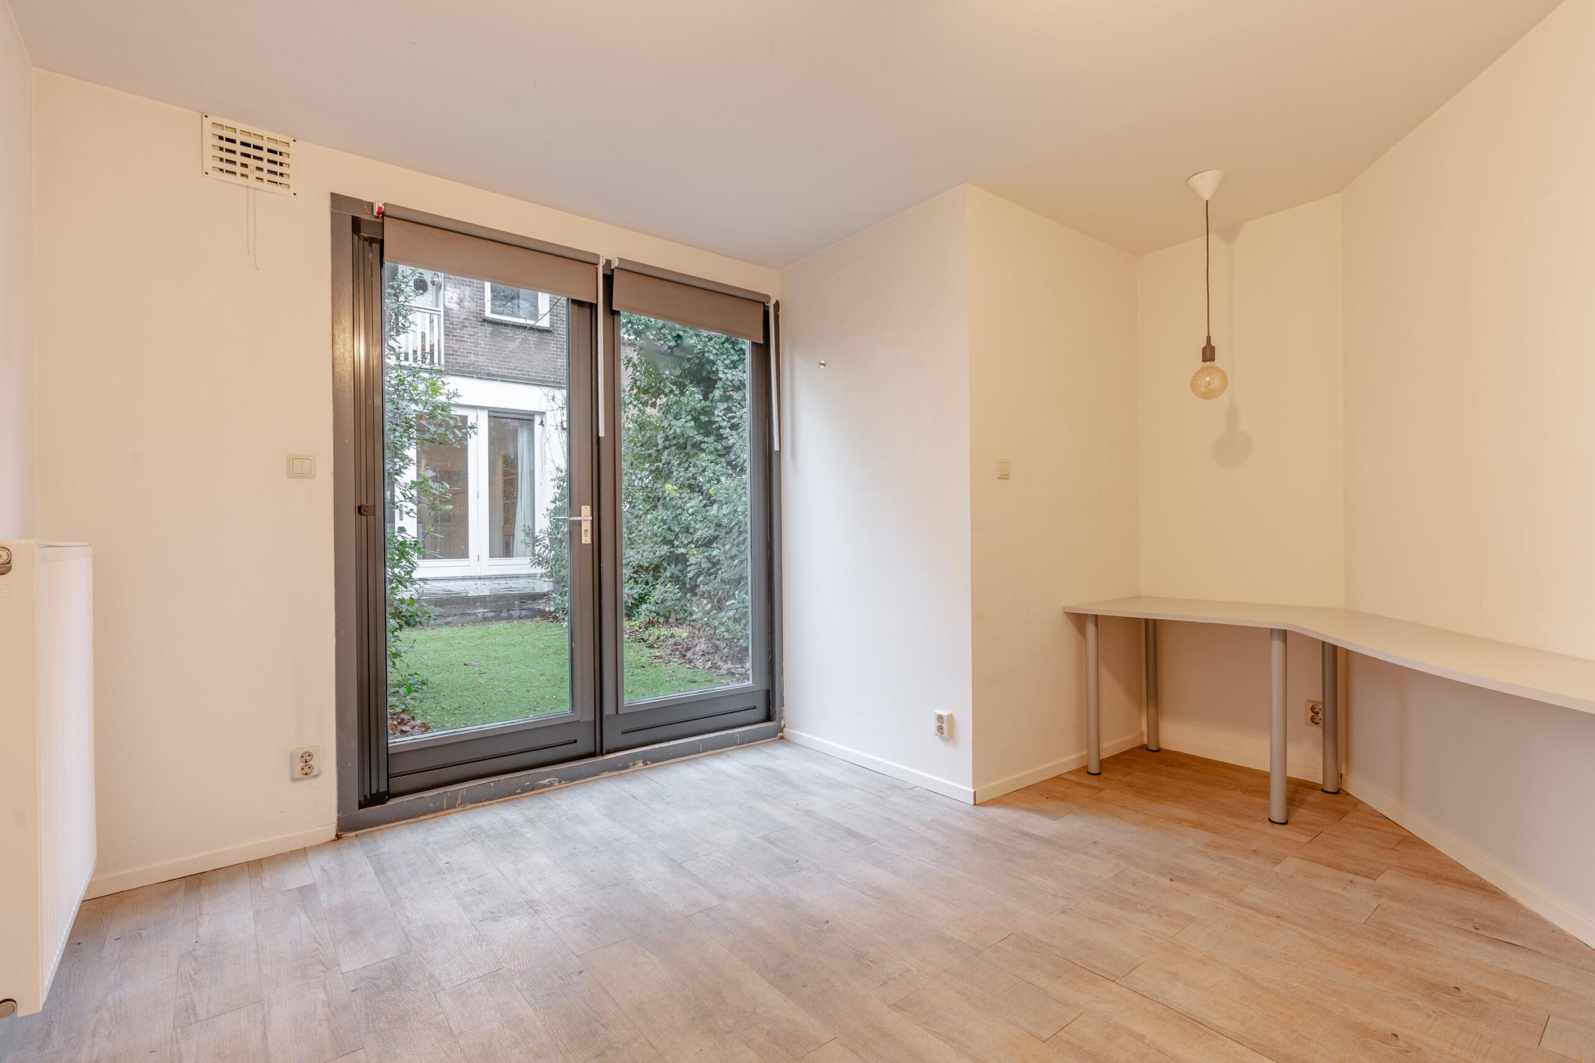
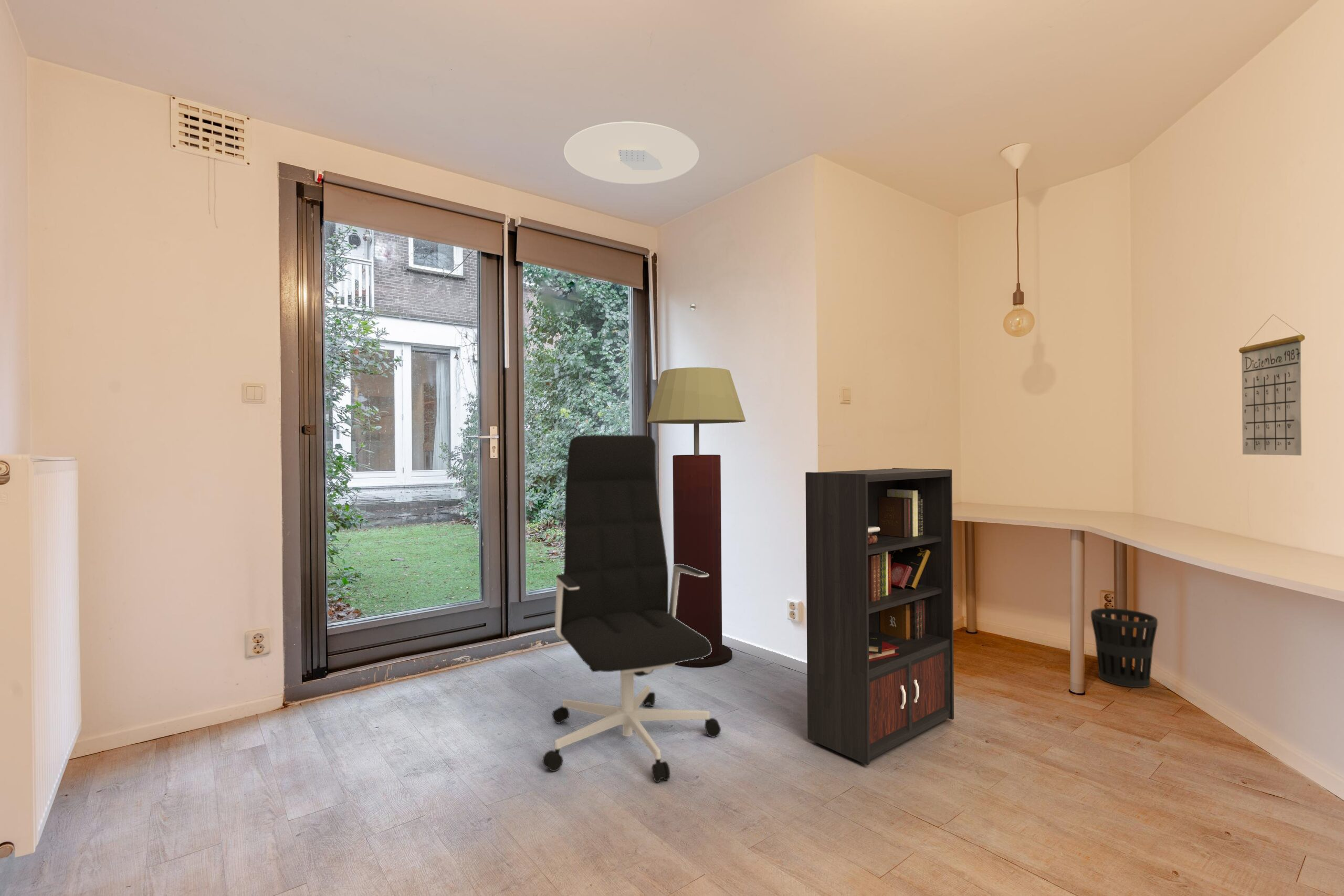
+ office chair (629, 588)
+ calendar (1270, 384)
+ floor lamp (697, 513)
+ ceiling light (632, 149)
+ bookcase (873, 594)
+ wastebasket (1124, 647)
